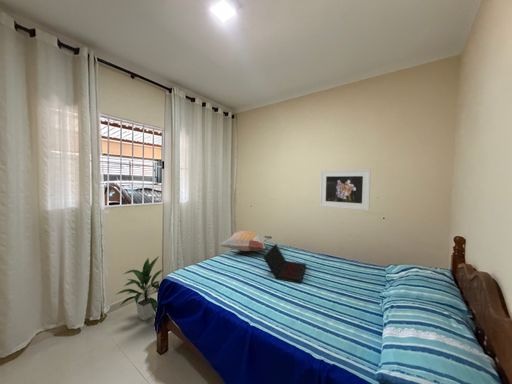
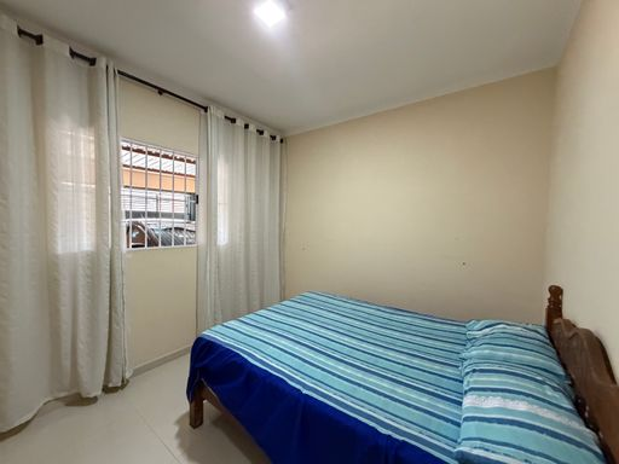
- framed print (343, 189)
- indoor plant (145, 289)
- decorative pillow (247, 240)
- laptop (285, 261)
